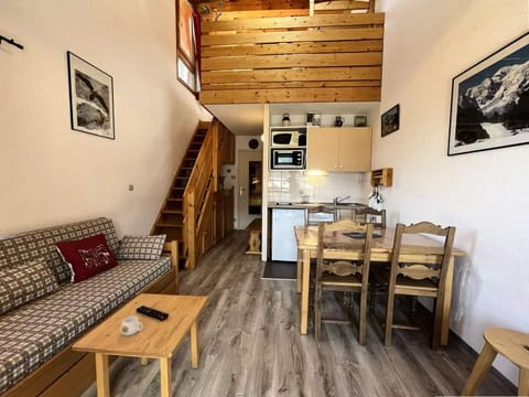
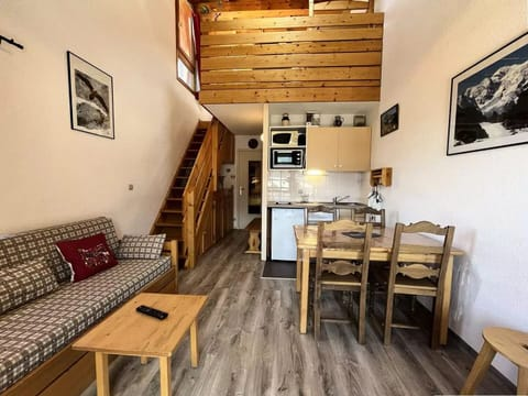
- mug (132, 325)
